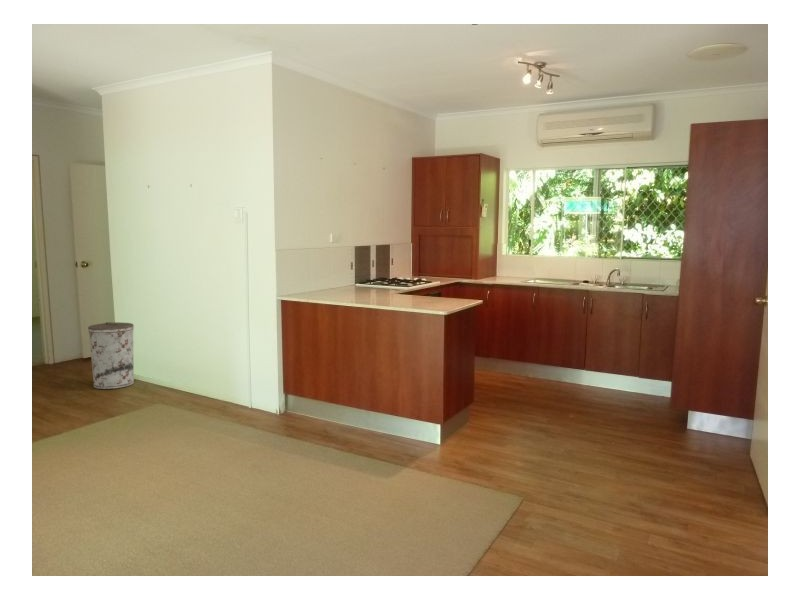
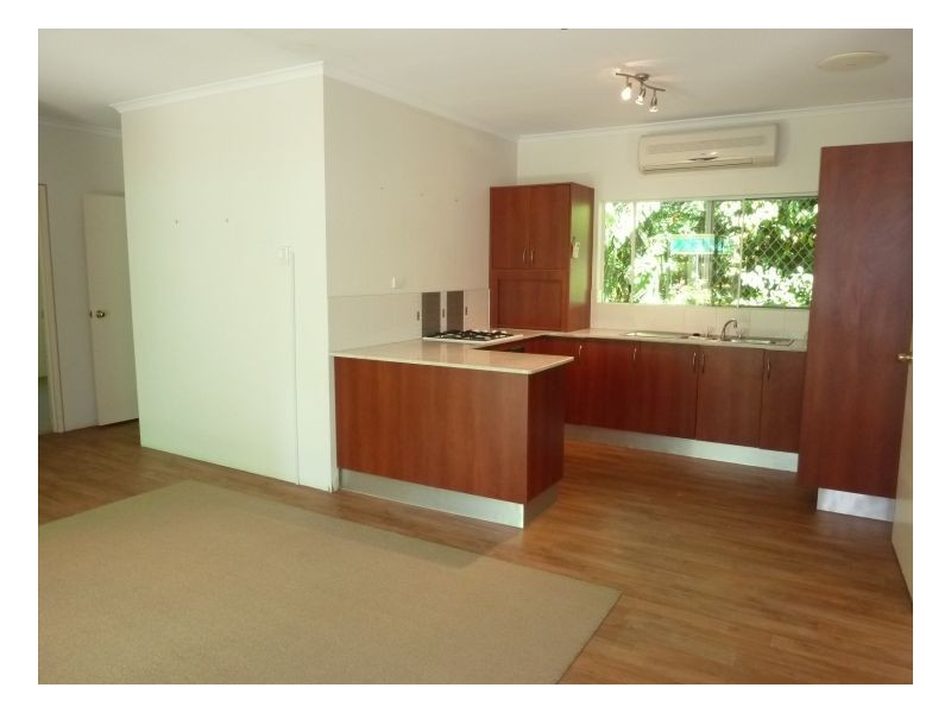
- trash can (112, 353)
